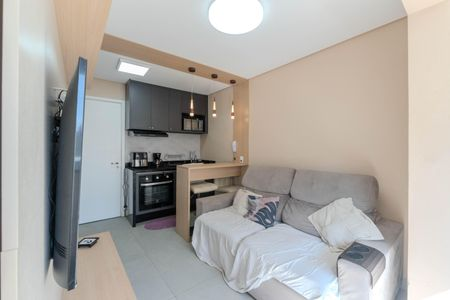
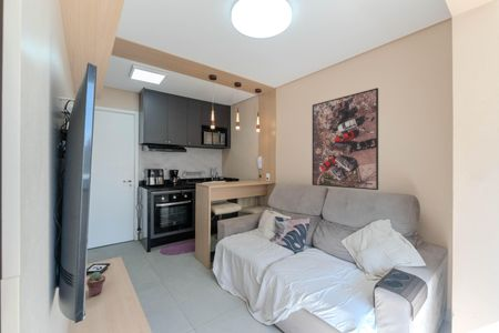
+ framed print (340, 142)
+ potted succulent (95, 282)
